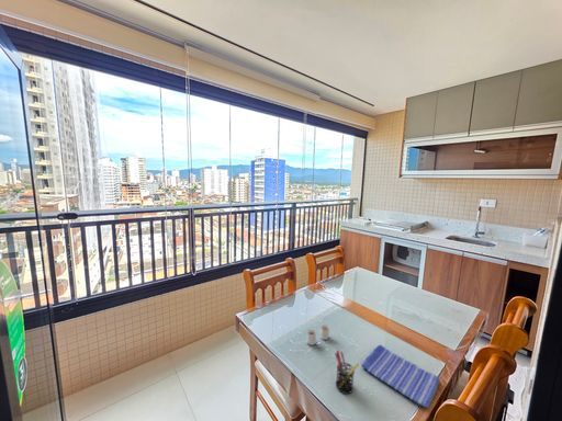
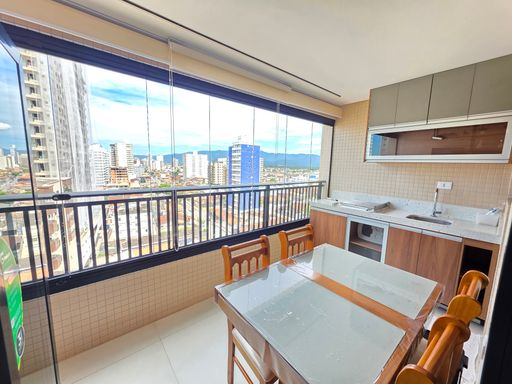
- pen holder (344, 372)
- dish towel (398, 372)
- drinking glass (315, 334)
